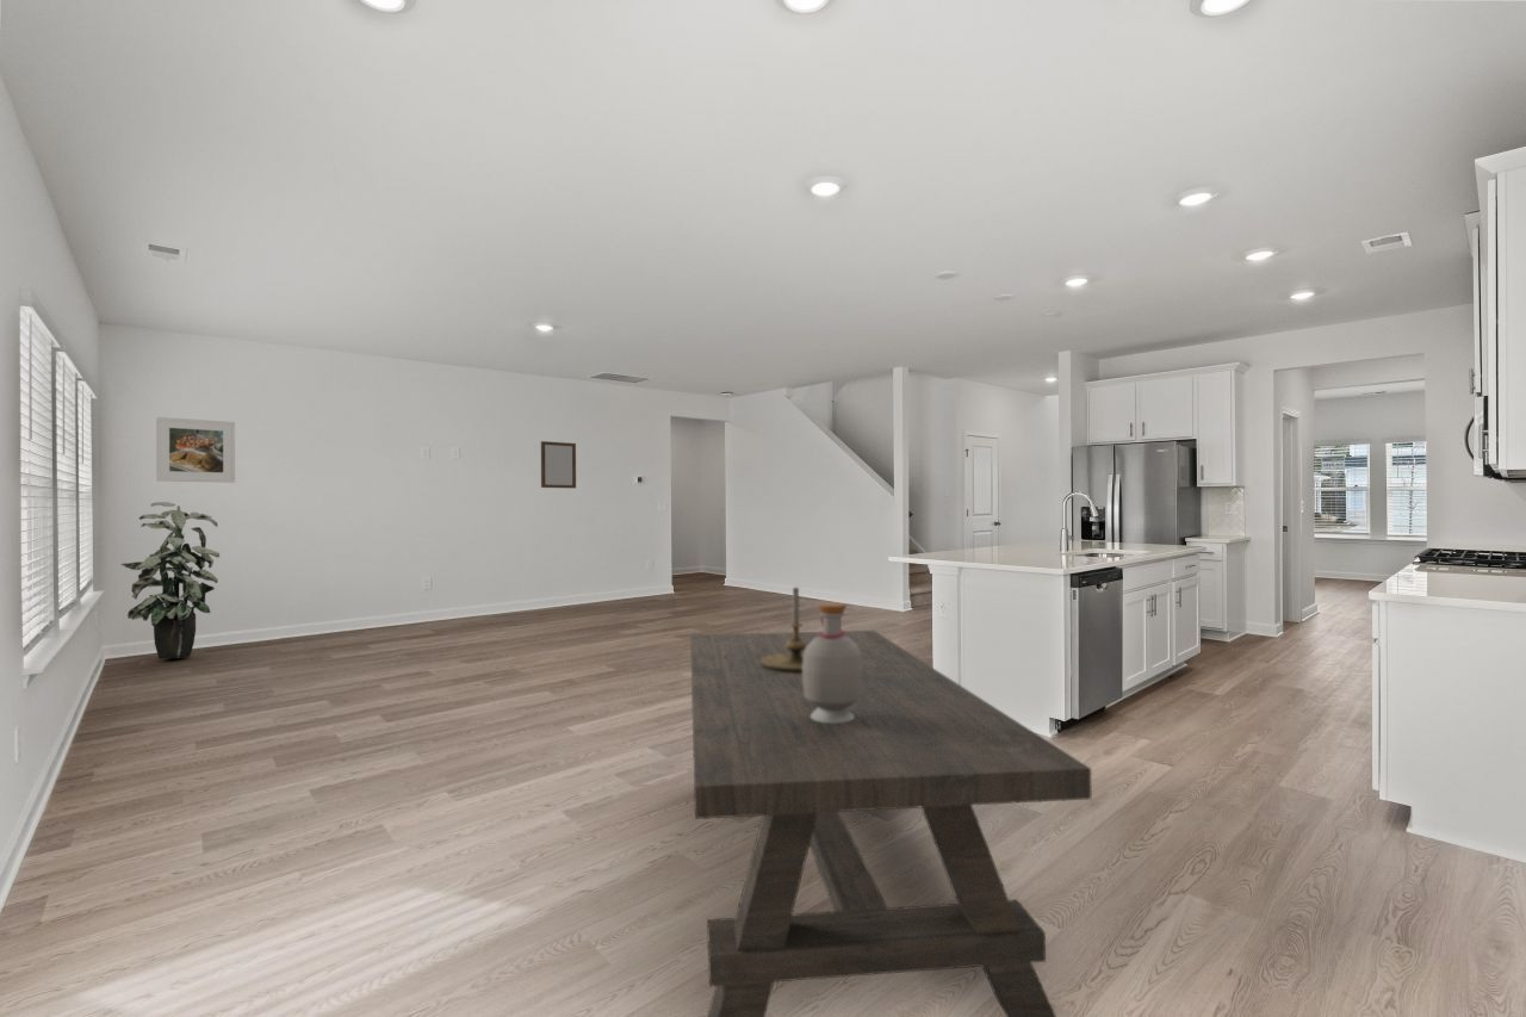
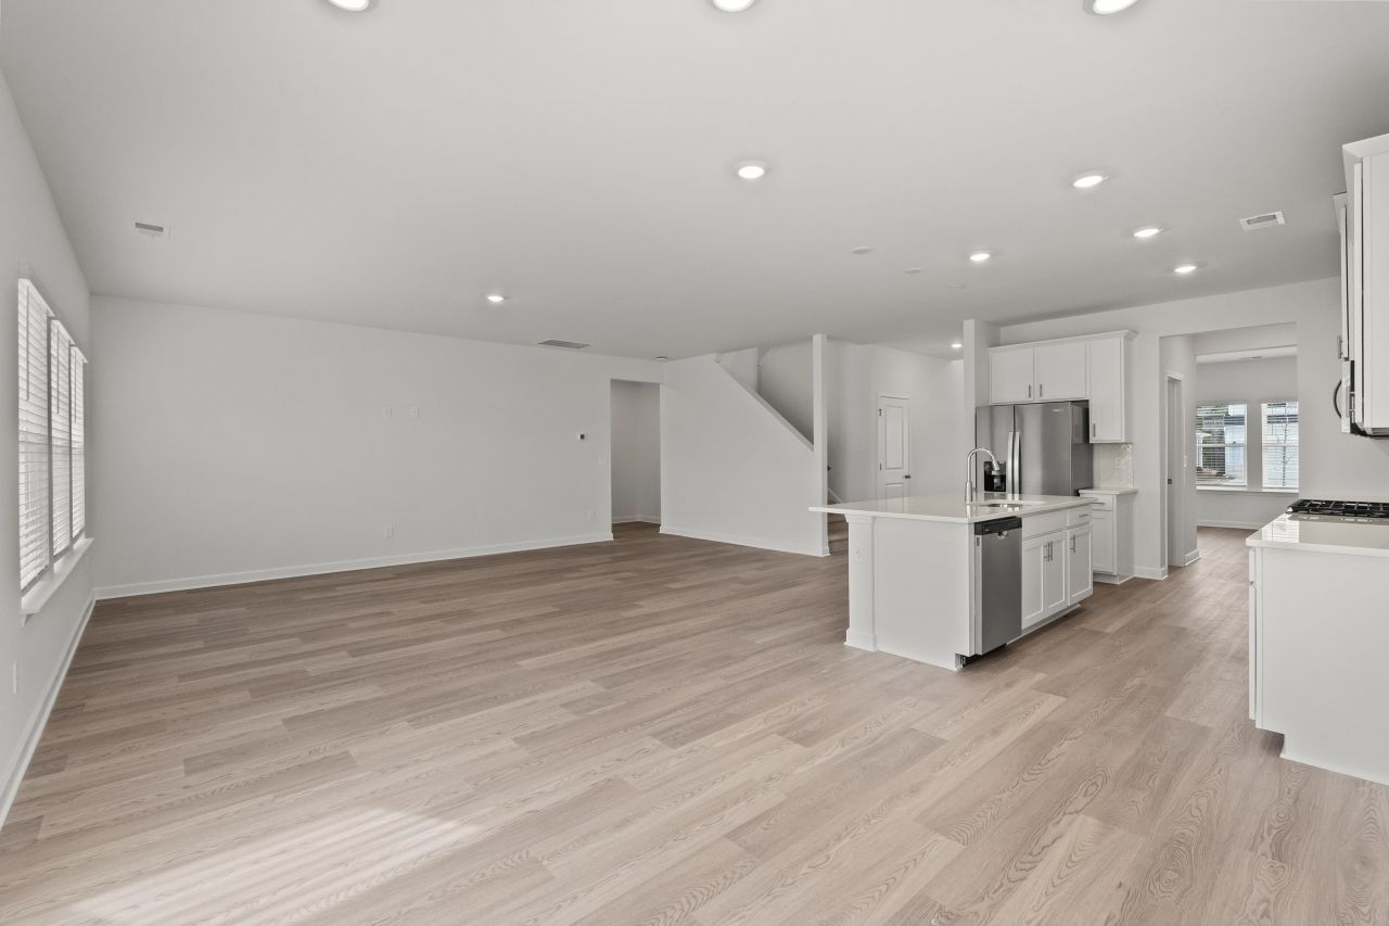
- dining table (819, 774)
- indoor plant (172, 579)
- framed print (197, 451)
- bottle (831, 659)
- candle holder (795, 625)
- home mirror (558, 465)
